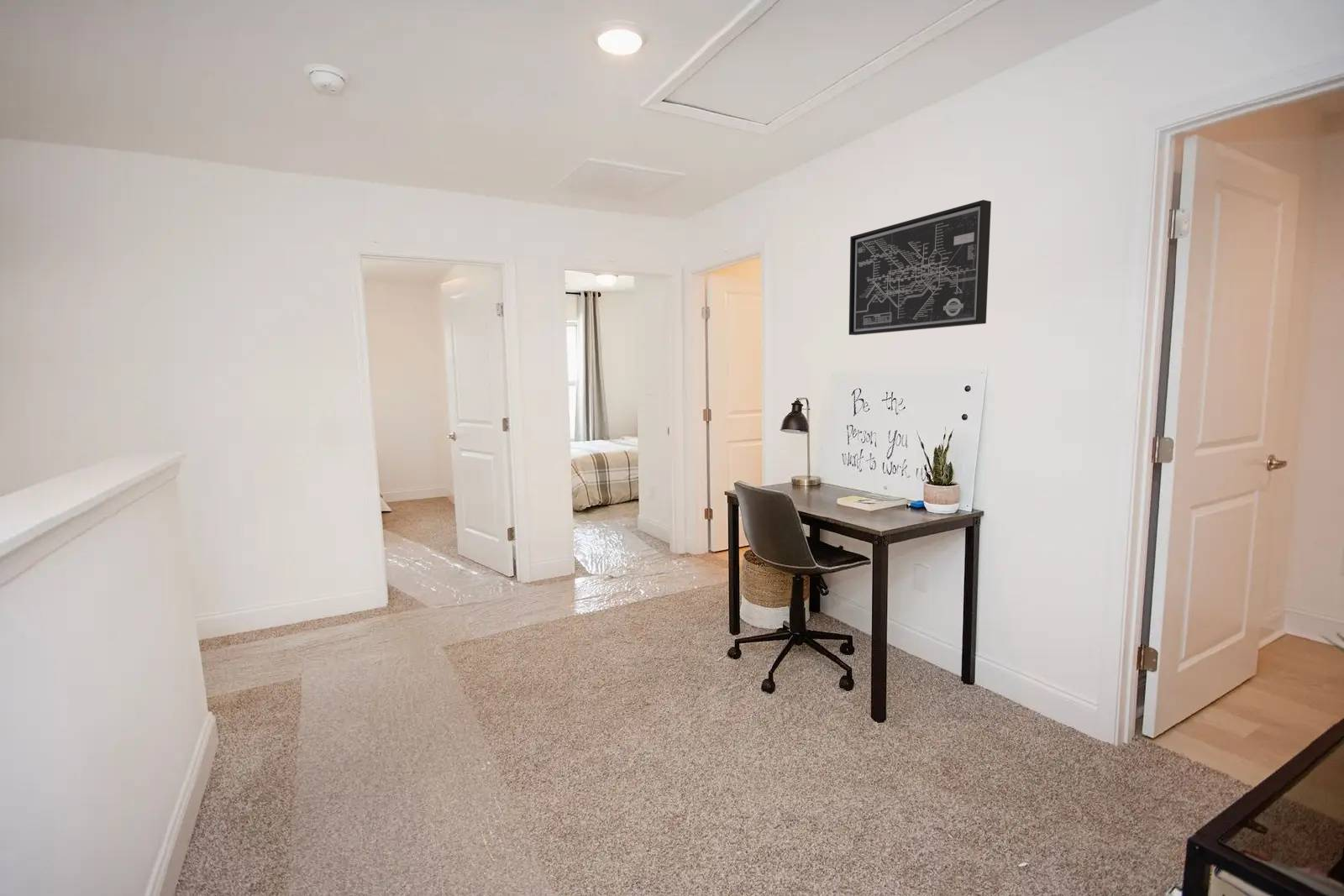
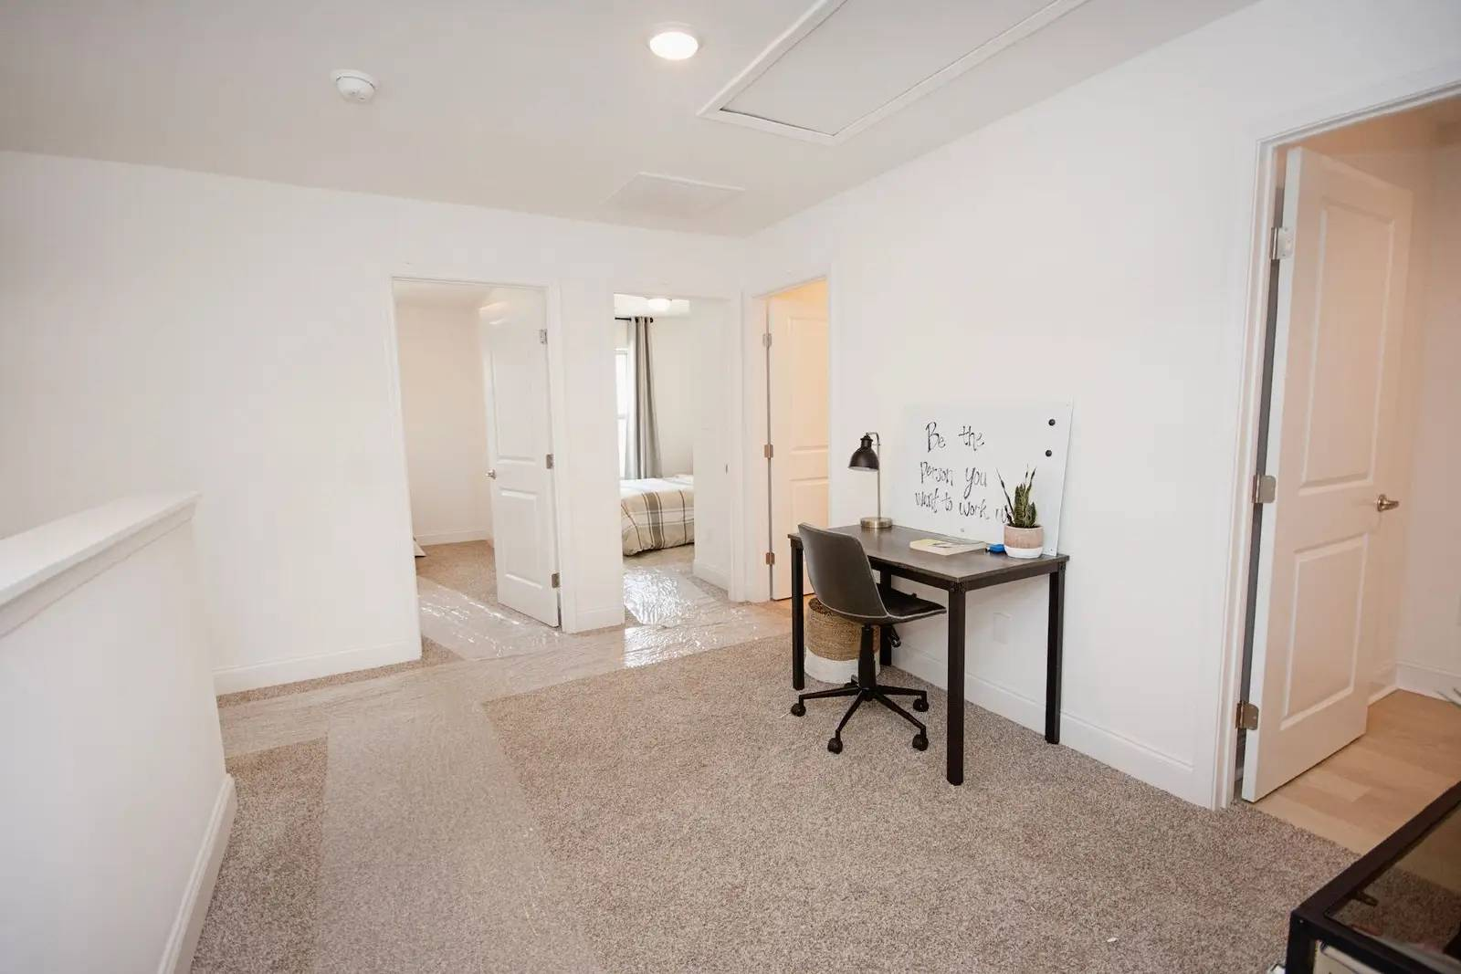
- wall art (911, 275)
